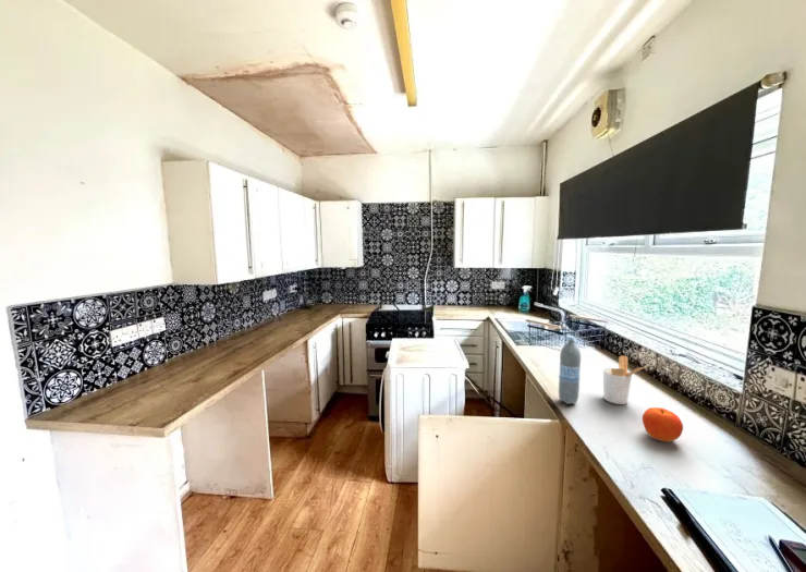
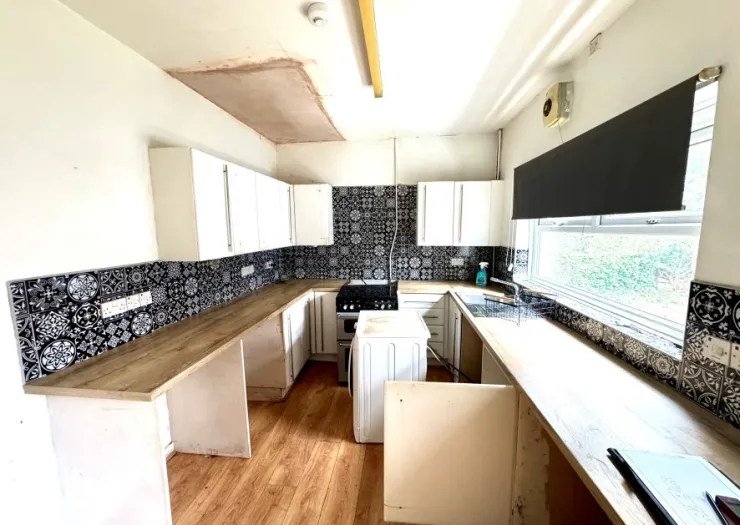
- fruit (661, 424)
- utensil holder (623, 380)
- water bottle (570, 369)
